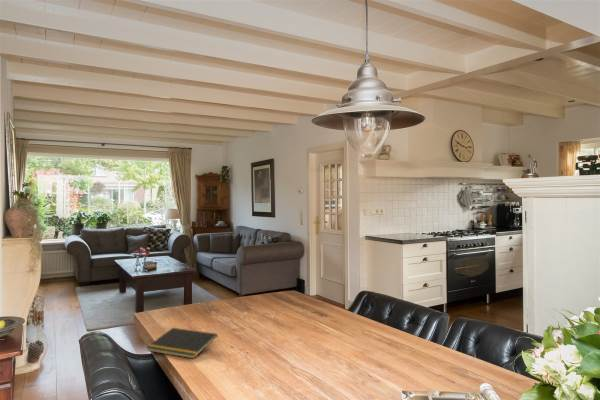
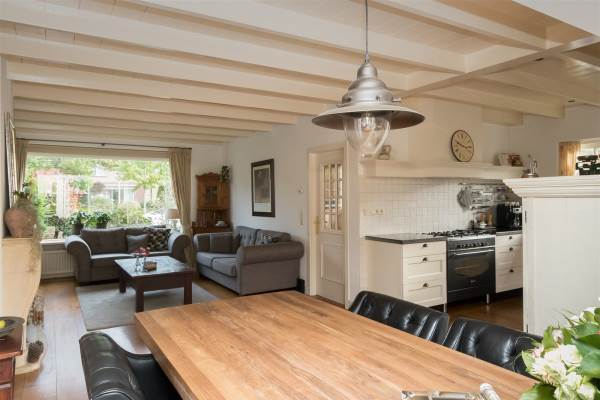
- notepad (182, 342)
